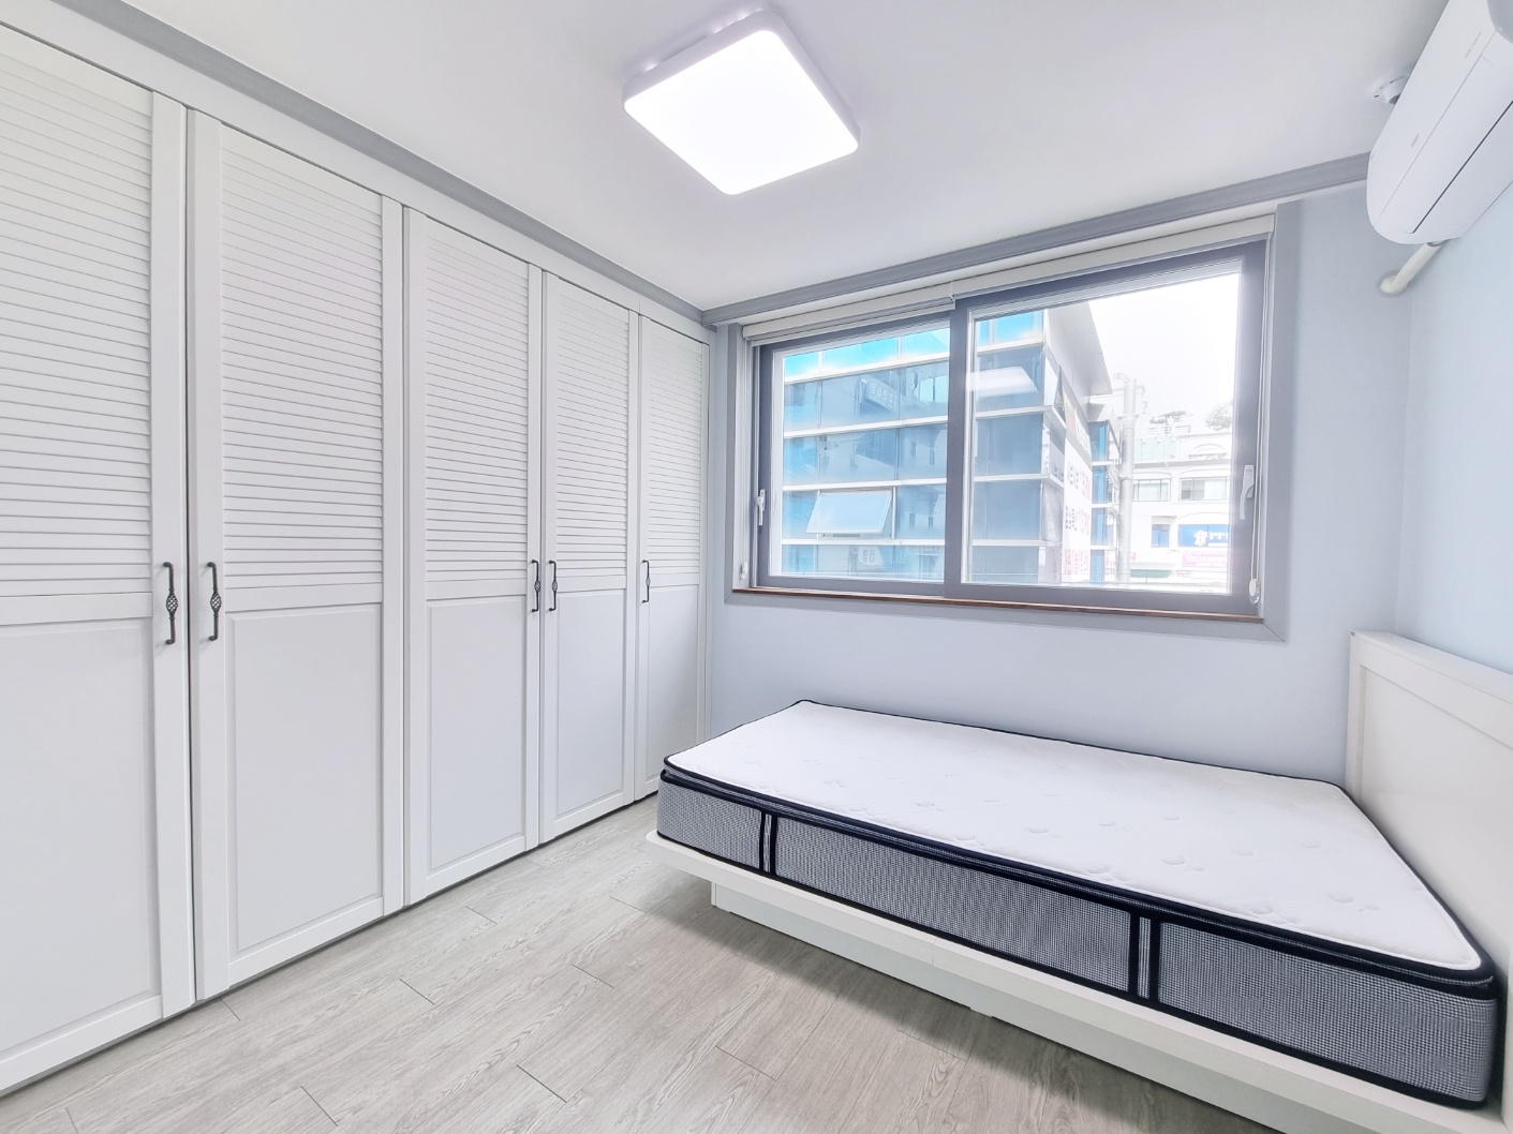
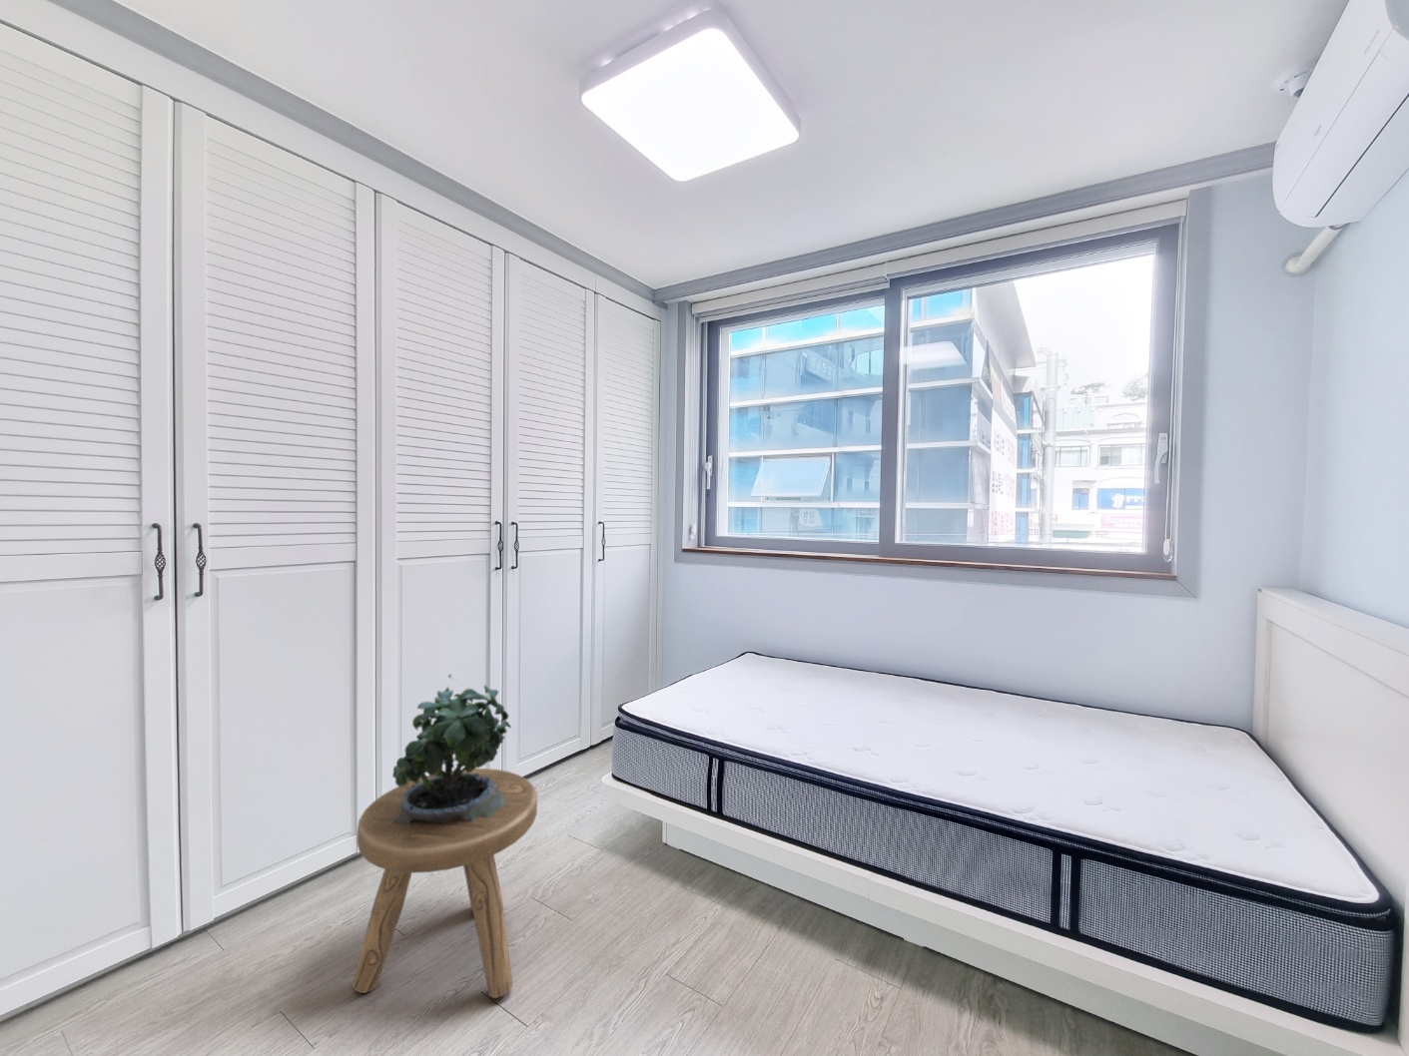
+ potted plant (455, 741)
+ stool (450, 869)
